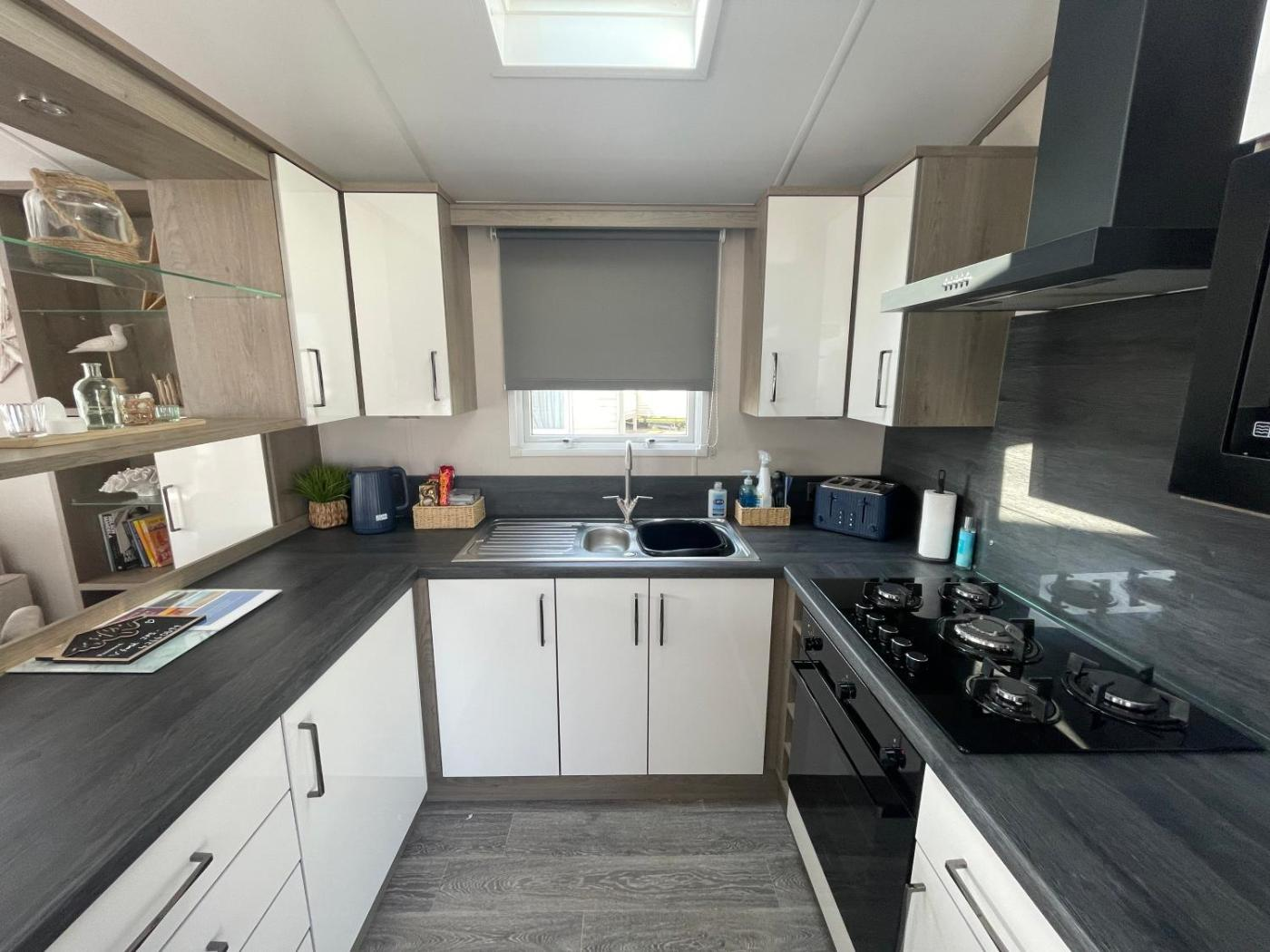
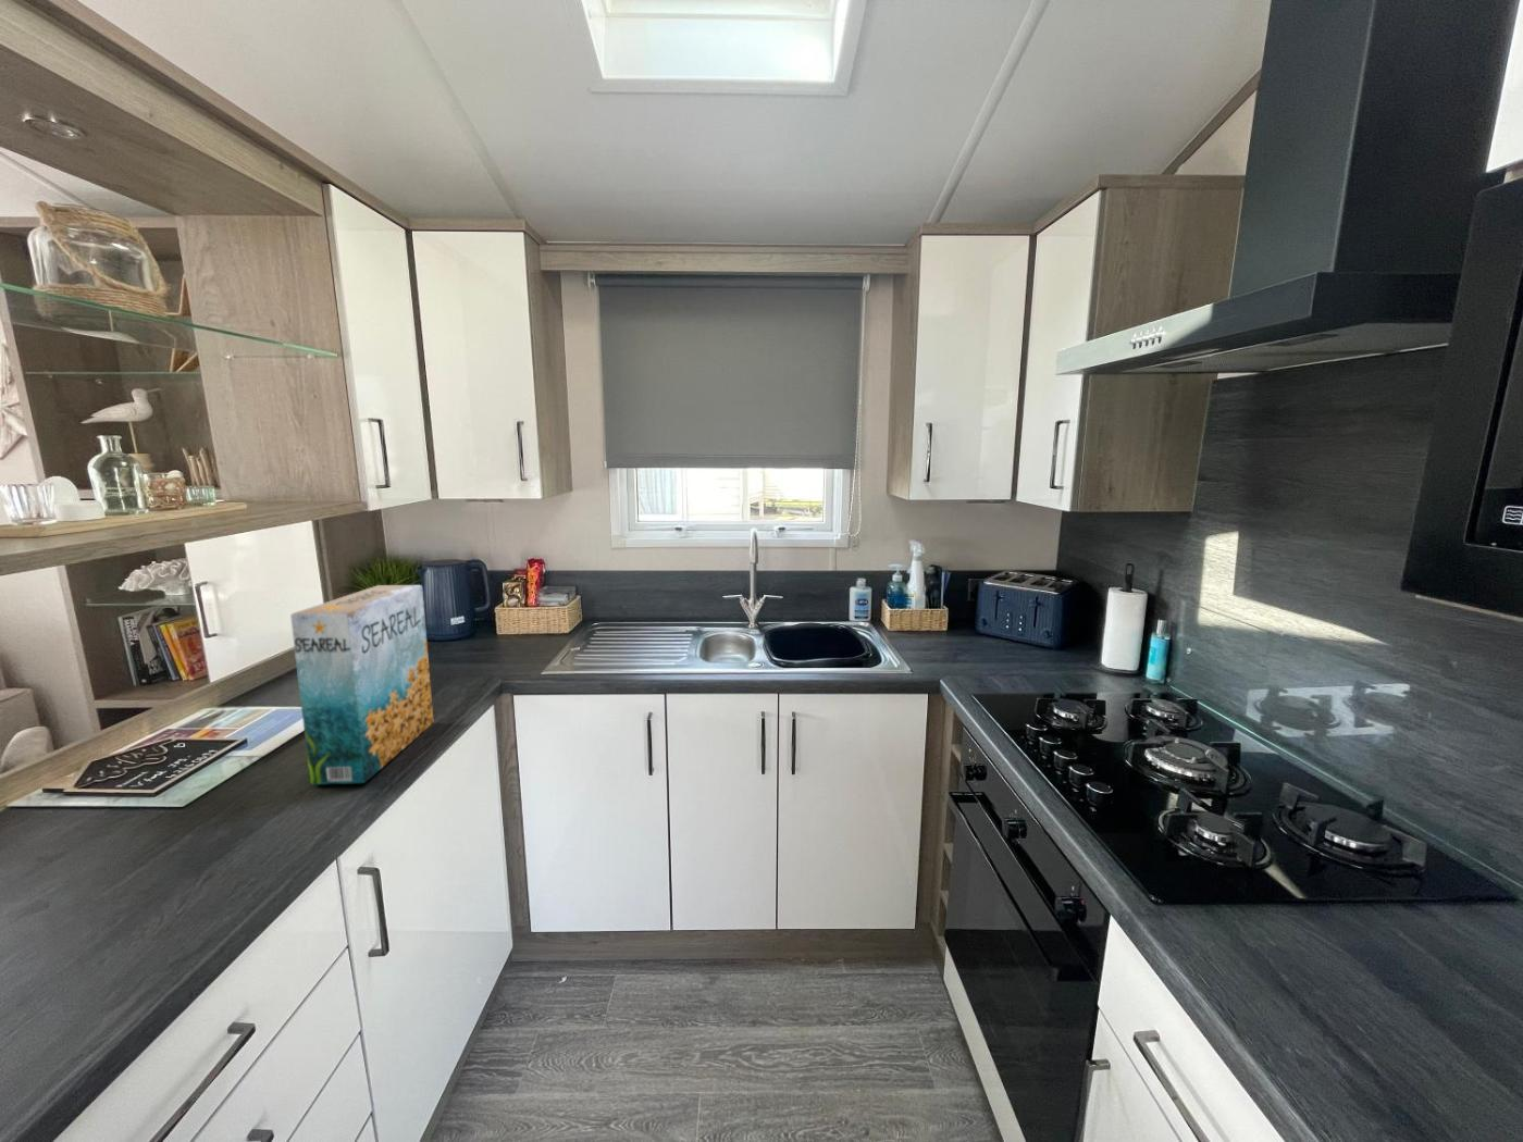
+ cereal box (371, 675)
